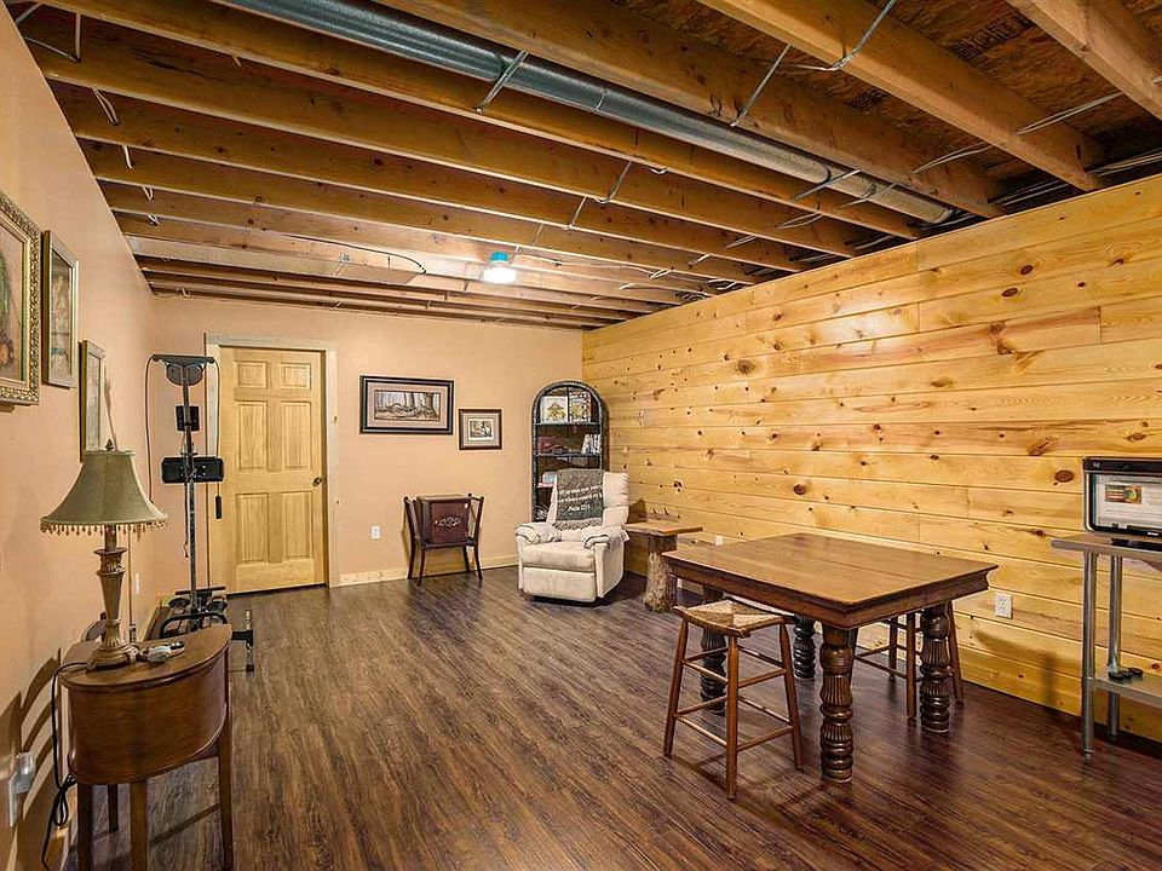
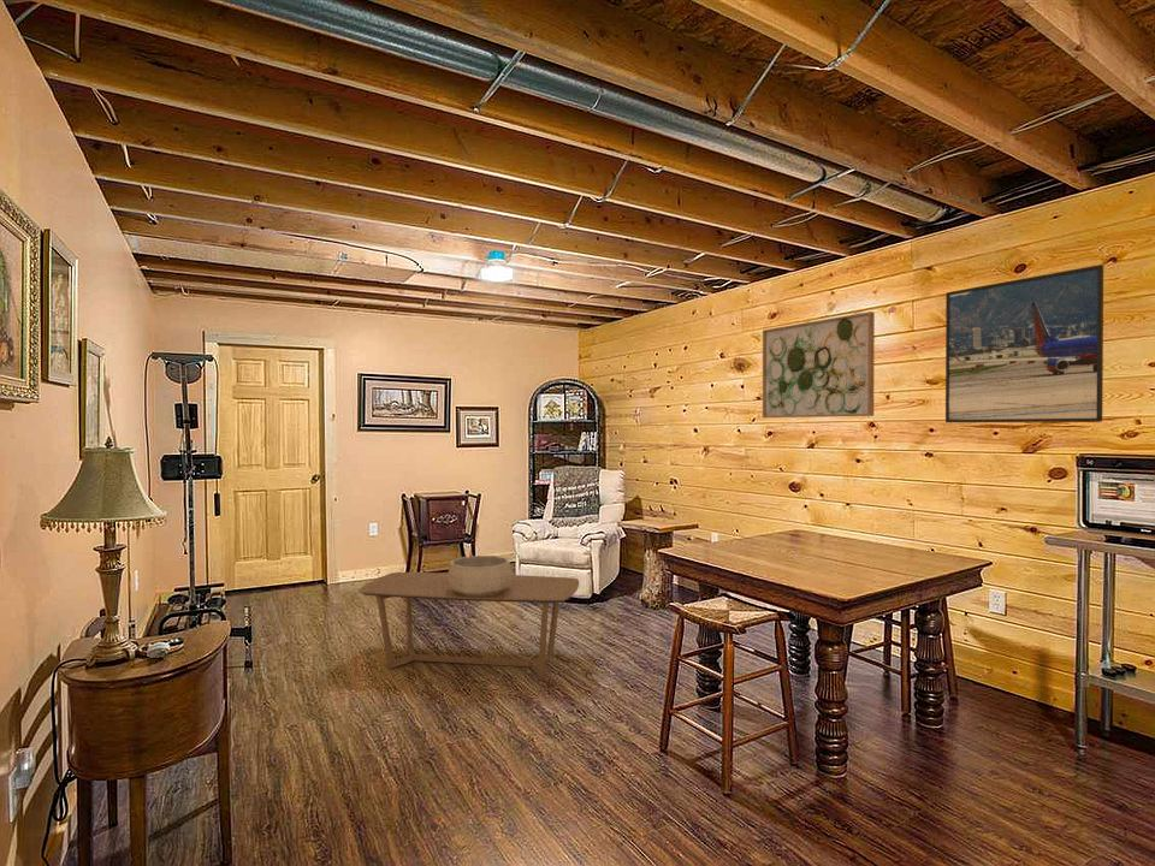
+ decorative bowl (479, 575)
+ coffee table (473, 600)
+ wall art (812, 369)
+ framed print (1017, 351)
